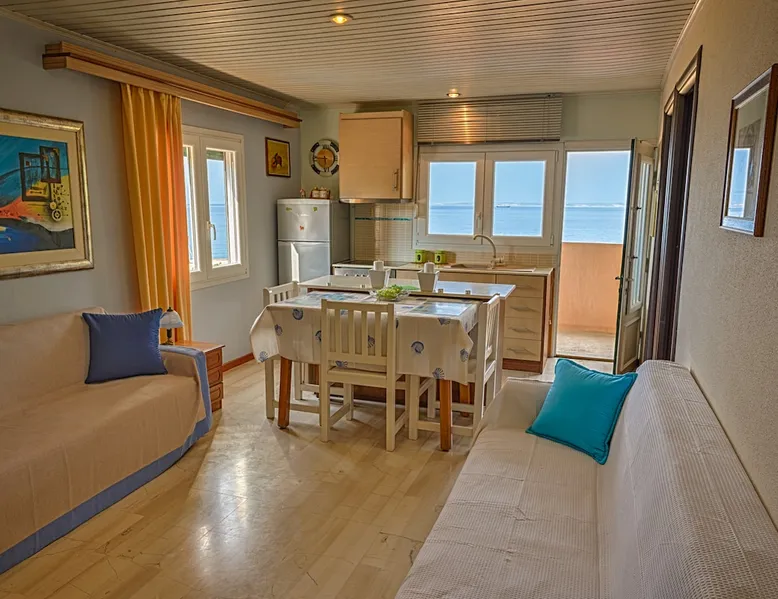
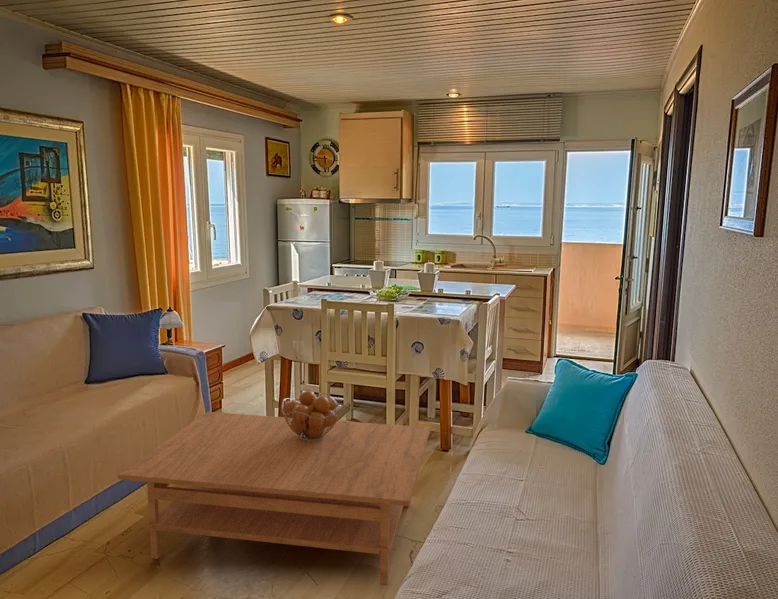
+ coffee table (290, 489)
+ fruit basket (311, 414)
